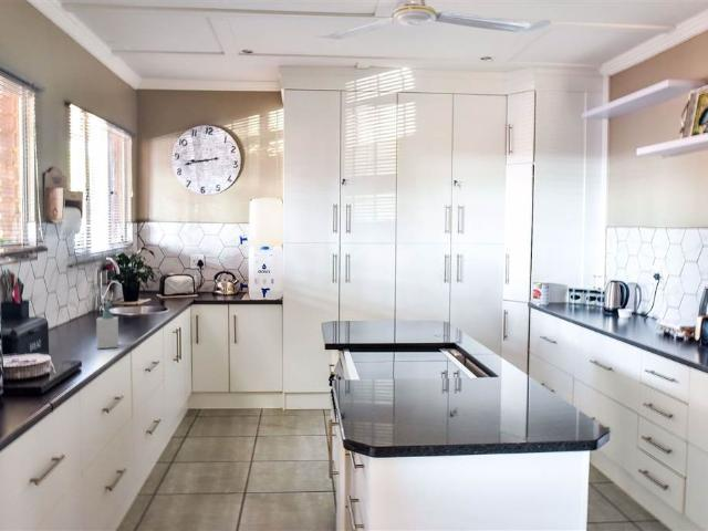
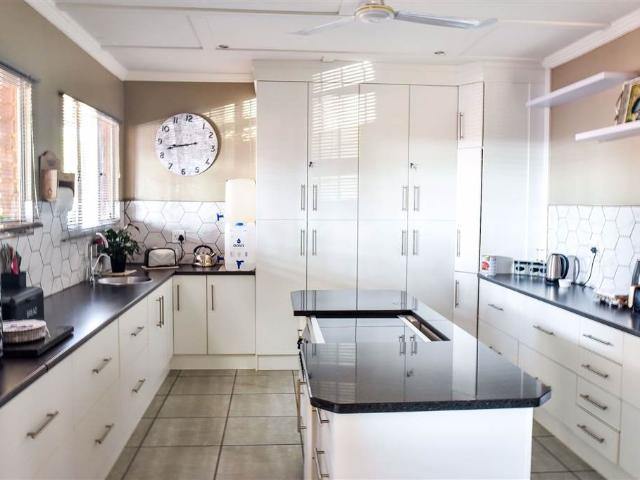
- soap bottle (107, 325)
